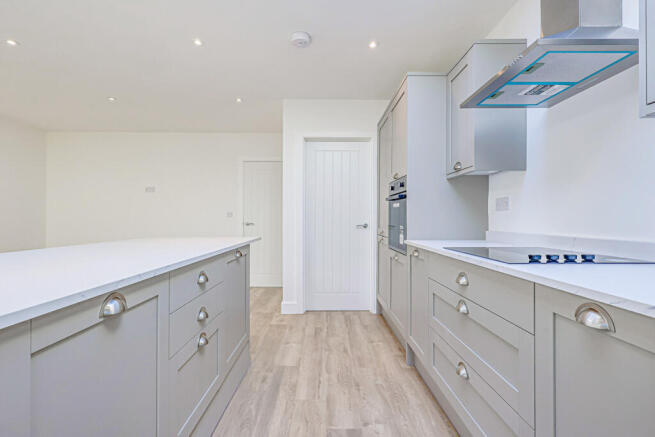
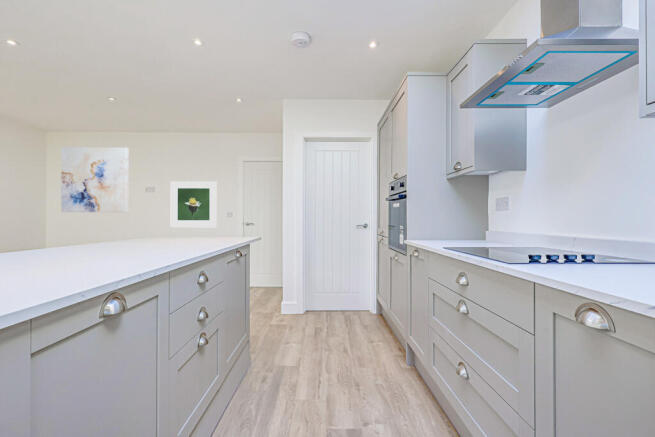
+ wall art (95, 180)
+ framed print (193, 204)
